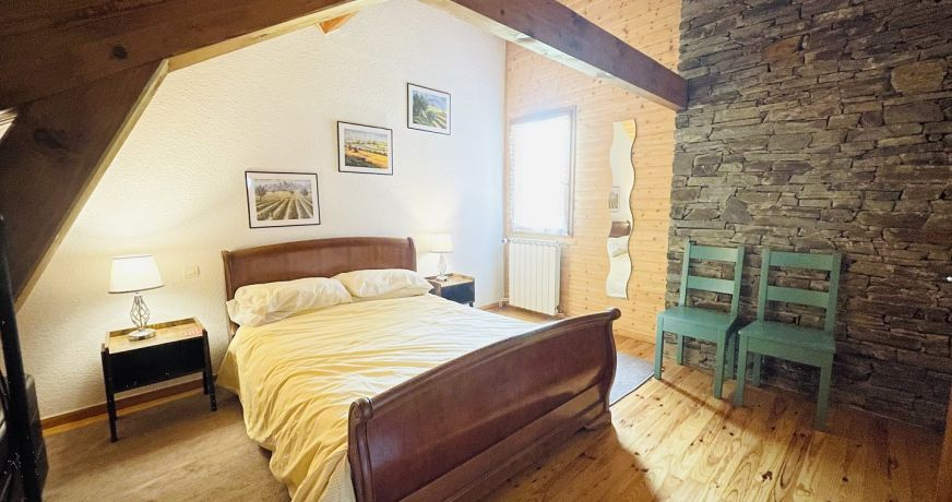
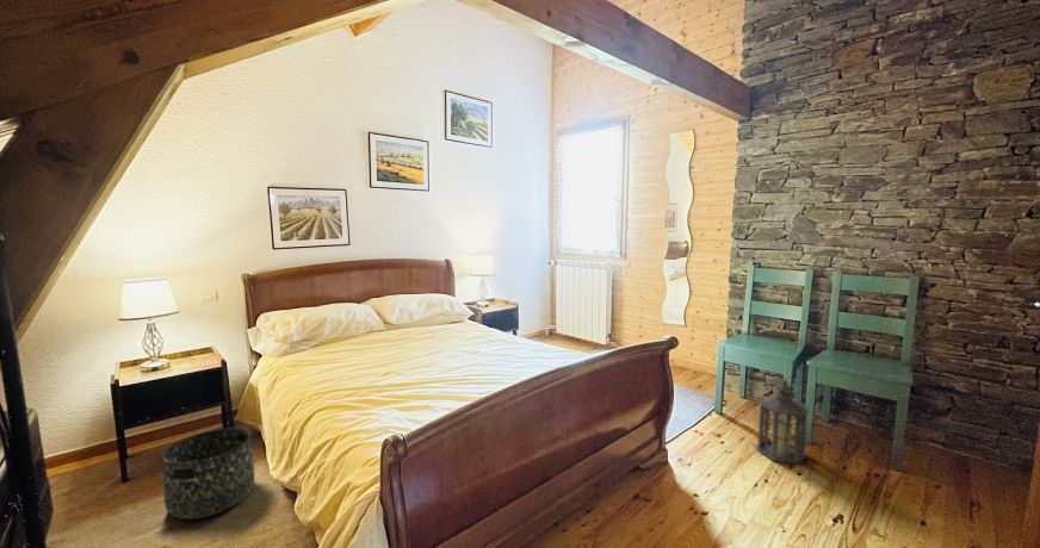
+ basket (210, 472)
+ lantern (781, 416)
